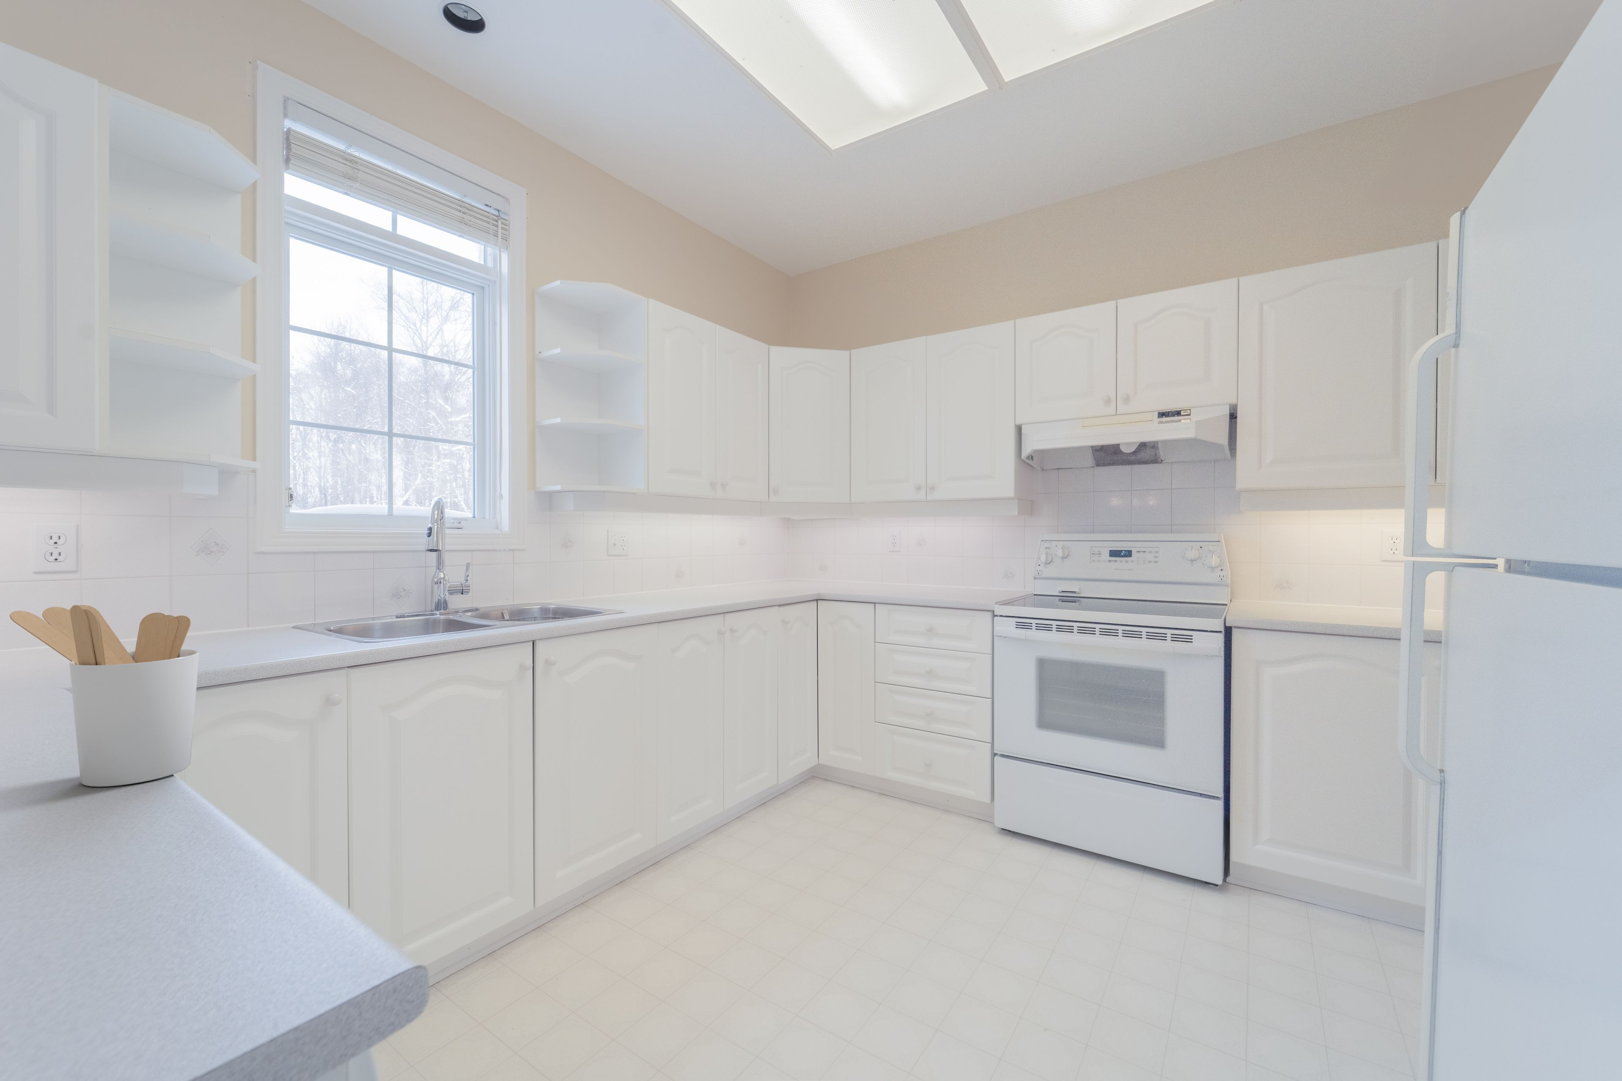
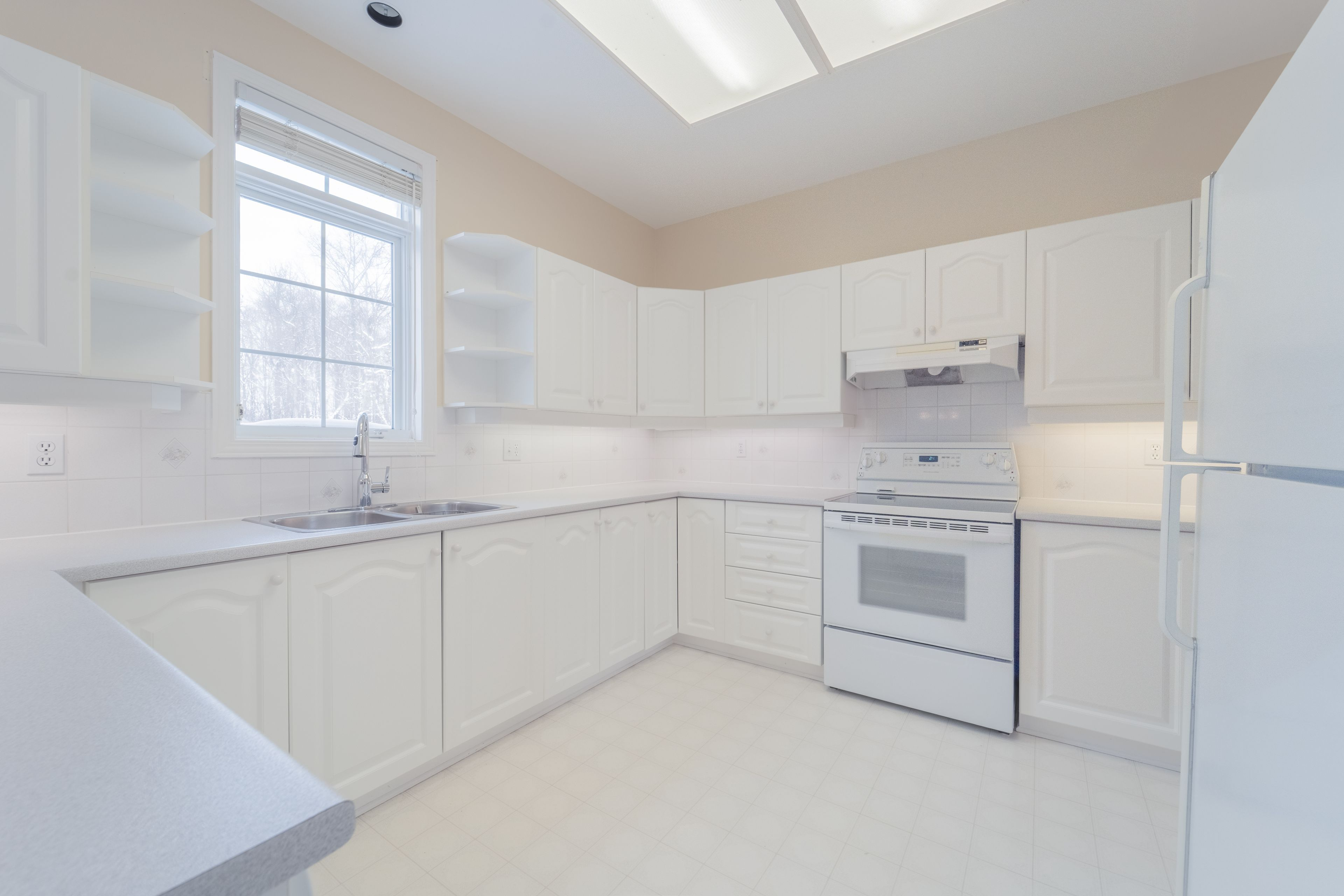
- utensil holder (111, 686)
